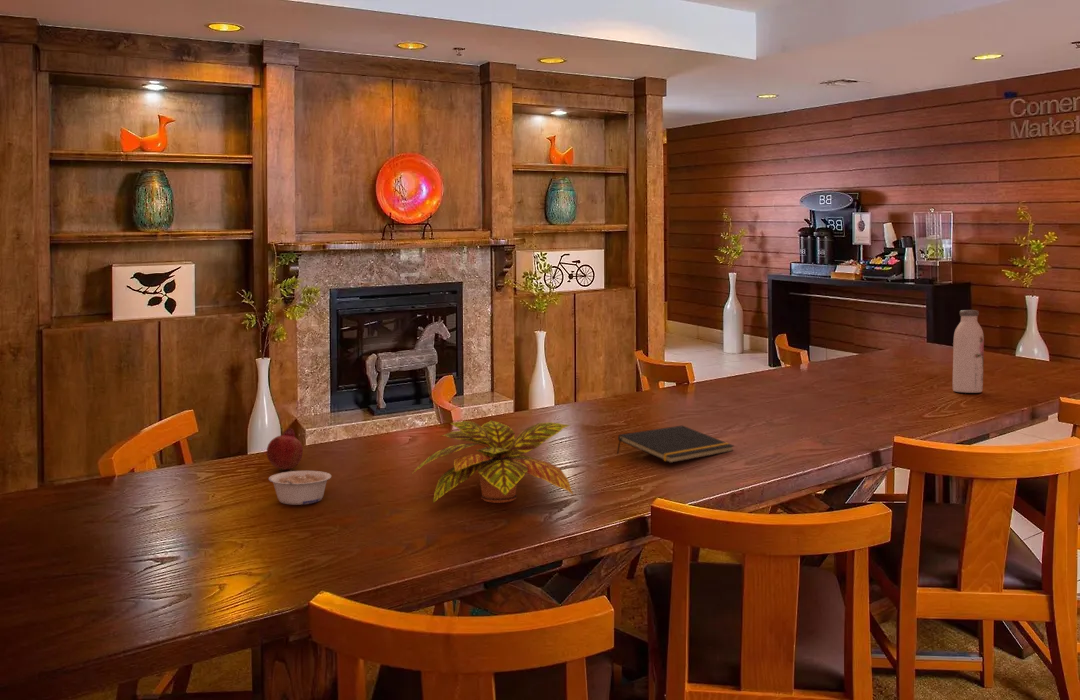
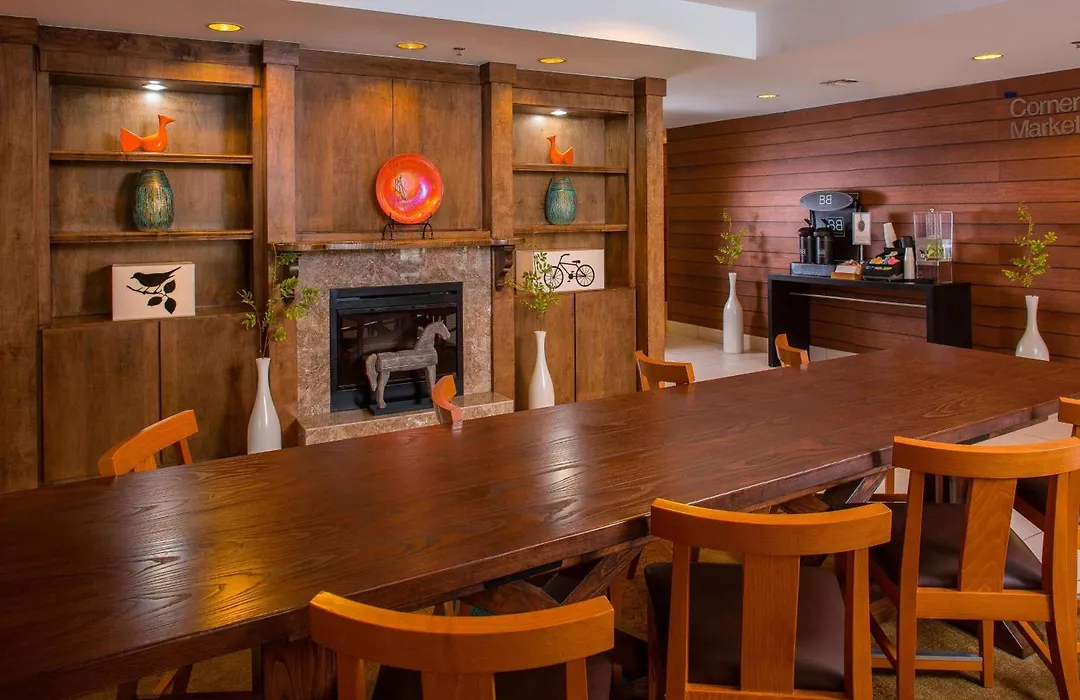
- legume (301, 486)
- plant (490, 459)
- fruit (285, 449)
- water bottle (968, 350)
- notepad (676, 442)
